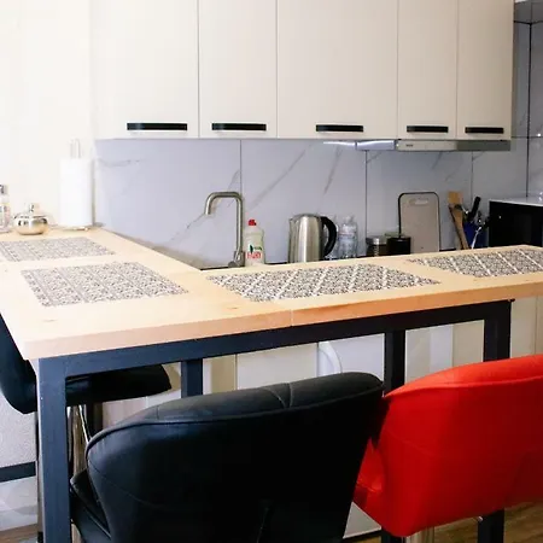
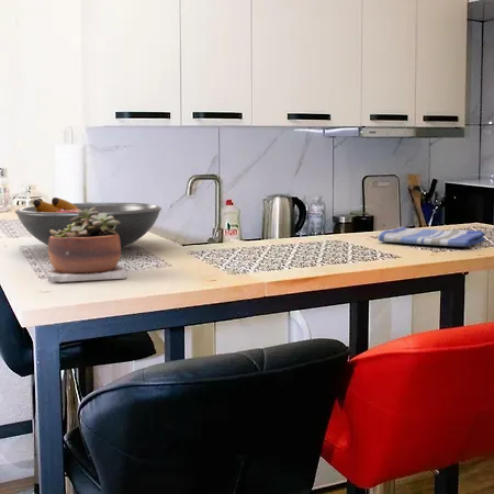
+ succulent plant (85, 242)
+ fruit bowl (80, 221)
+ dish towel (430, 236)
